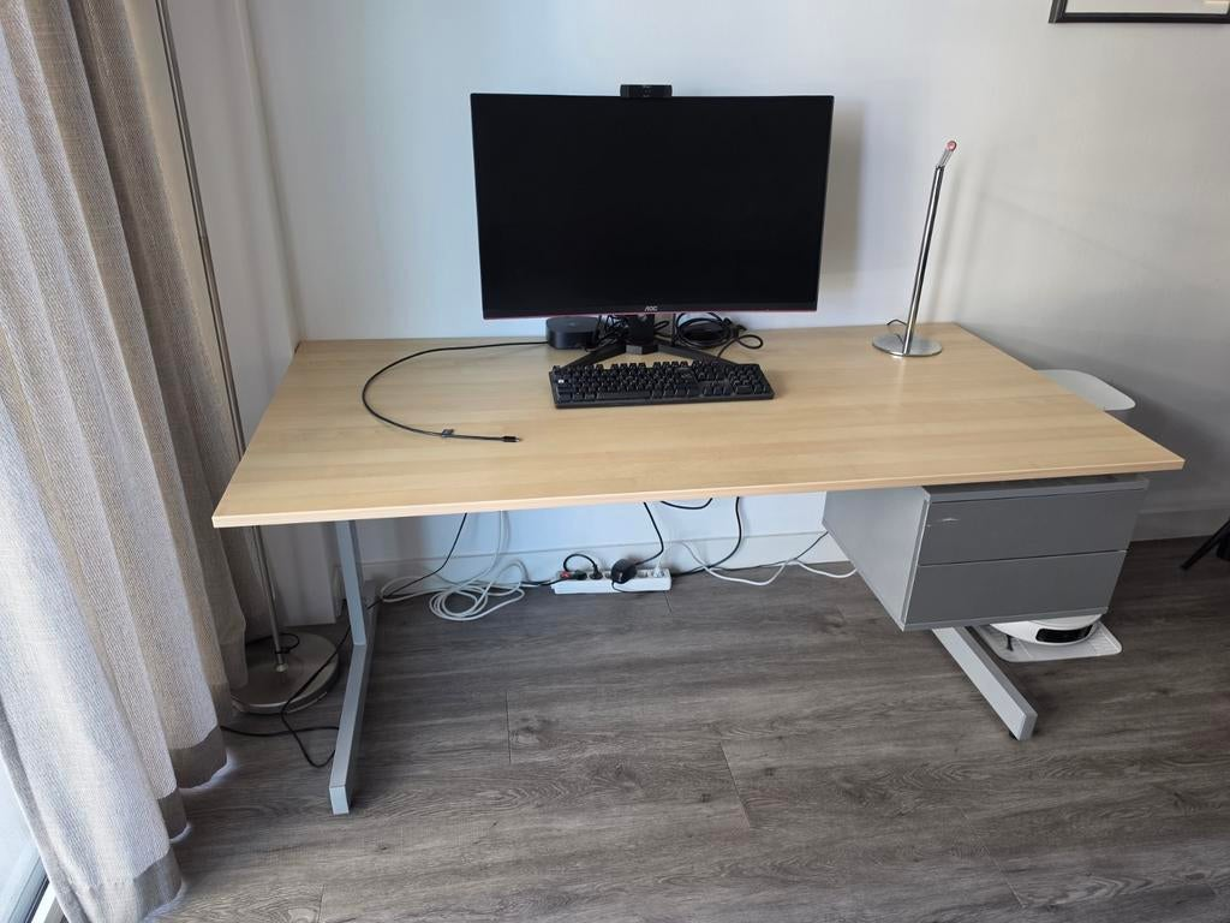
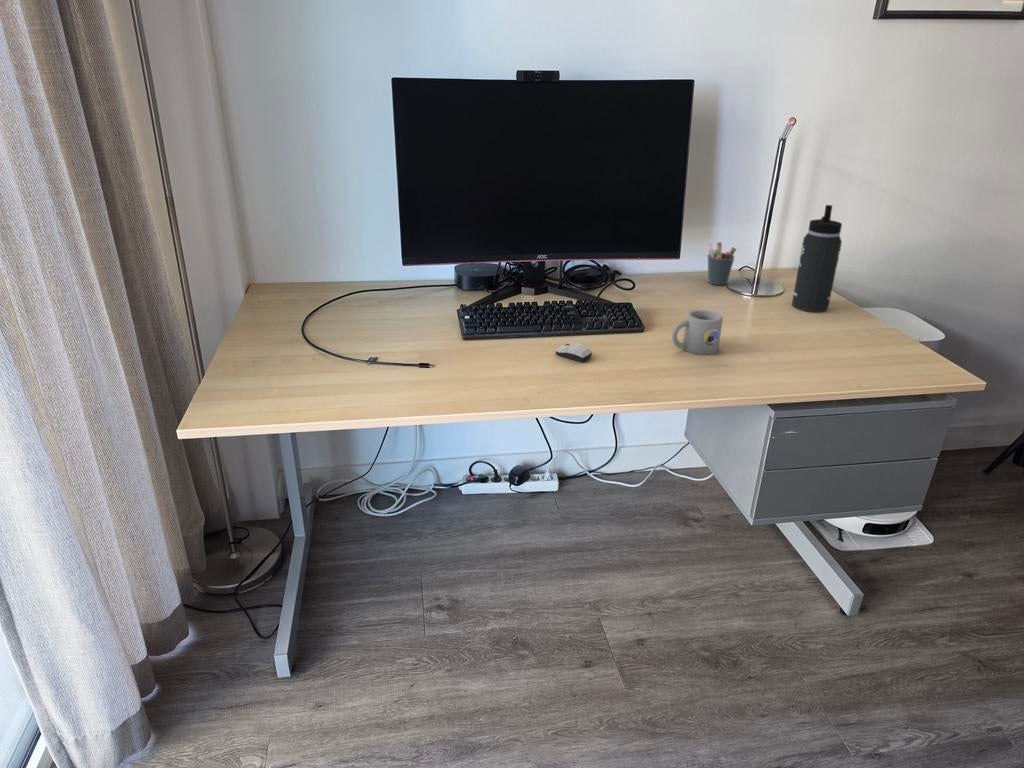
+ computer mouse (573, 350)
+ pen holder (720, 262)
+ mug (695, 332)
+ thermos bottle (819, 256)
